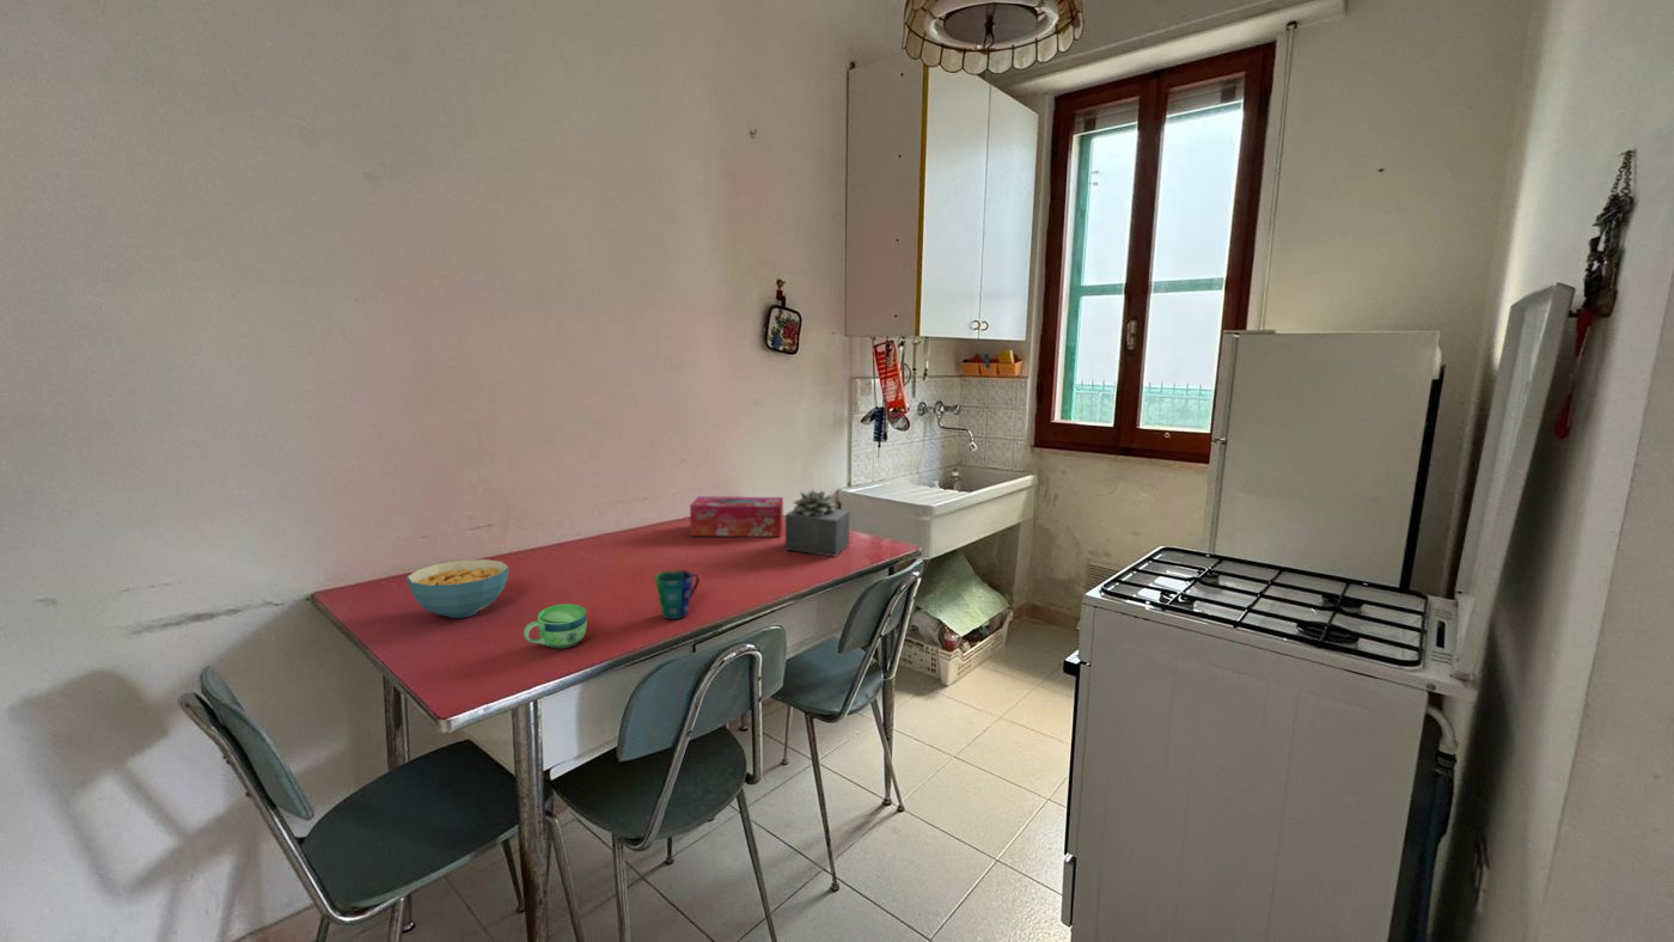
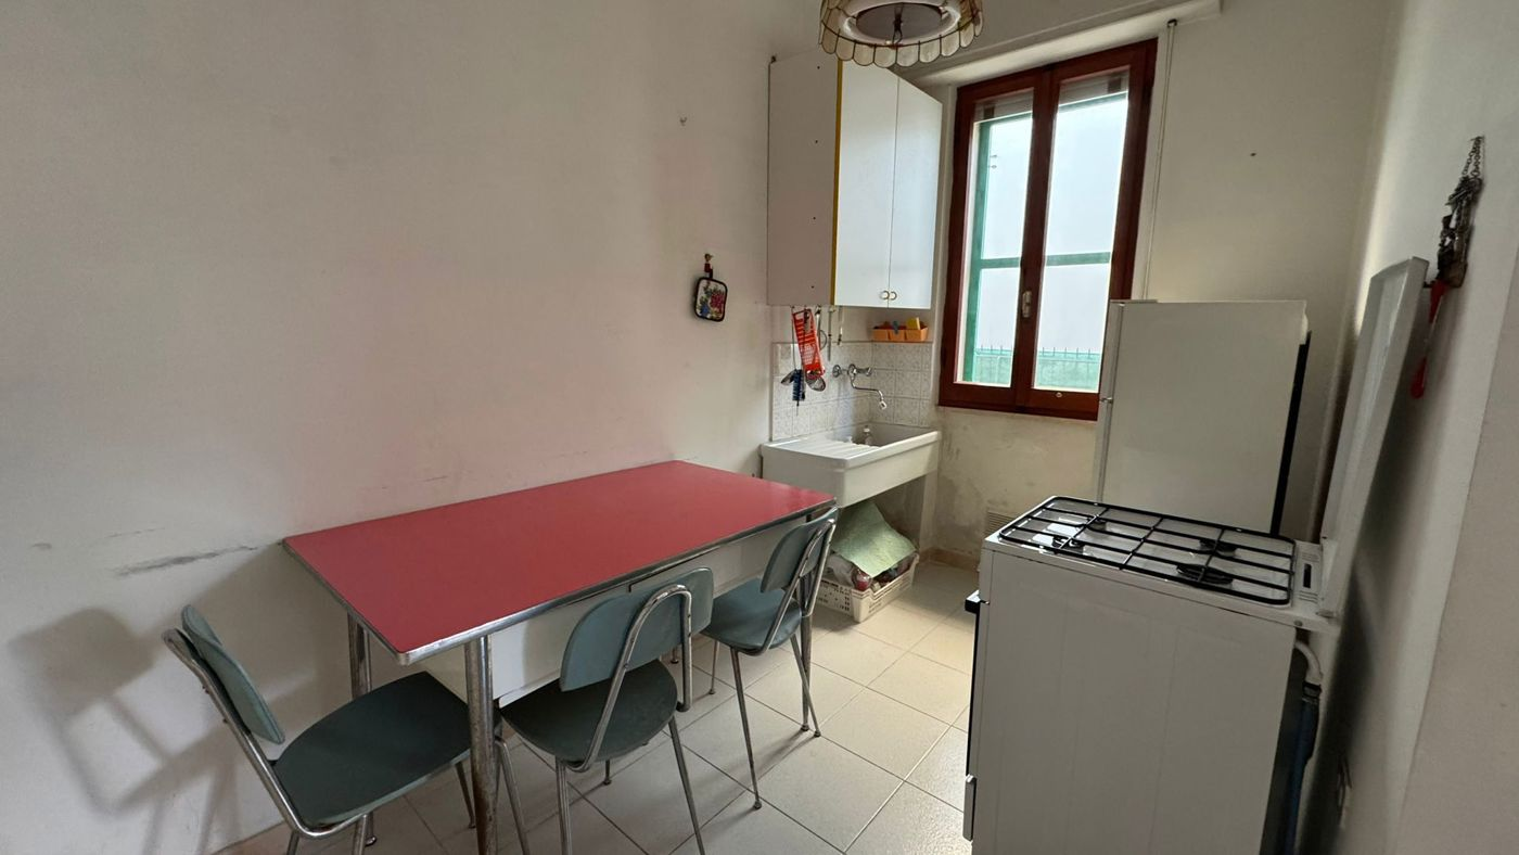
- cup (679, 593)
- succulent plant (817, 519)
- tissue box (738, 515)
- cereal bowl (460, 592)
- cup (556, 630)
